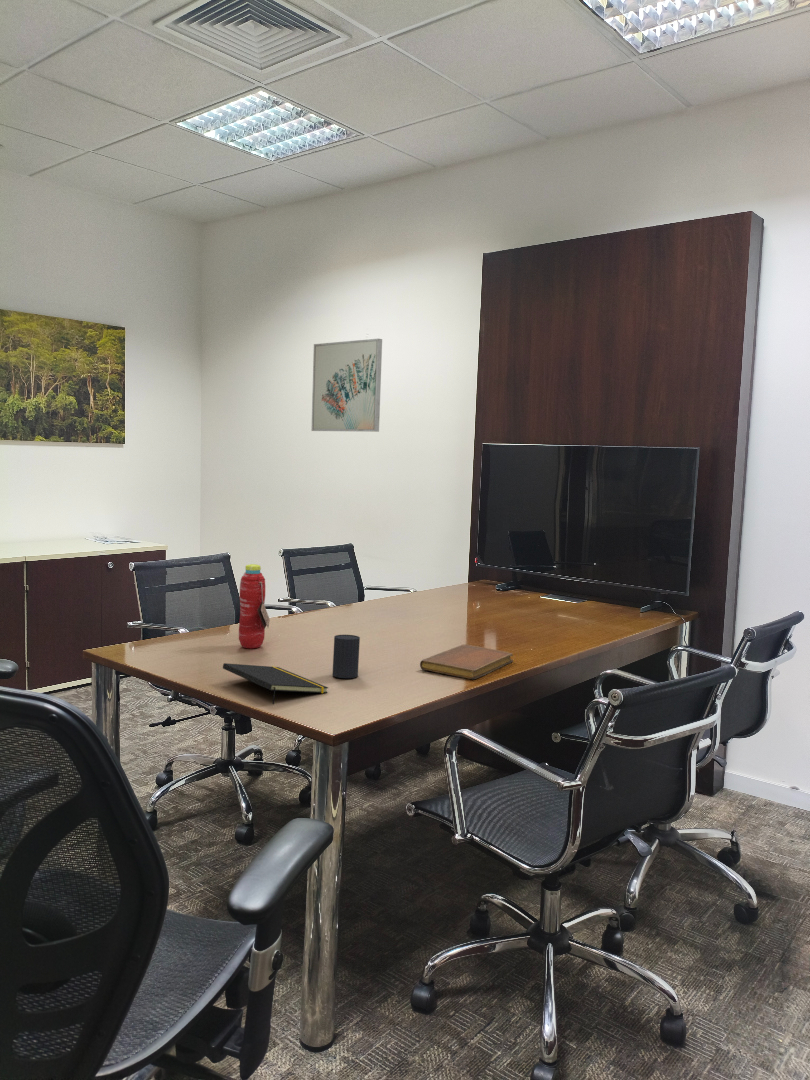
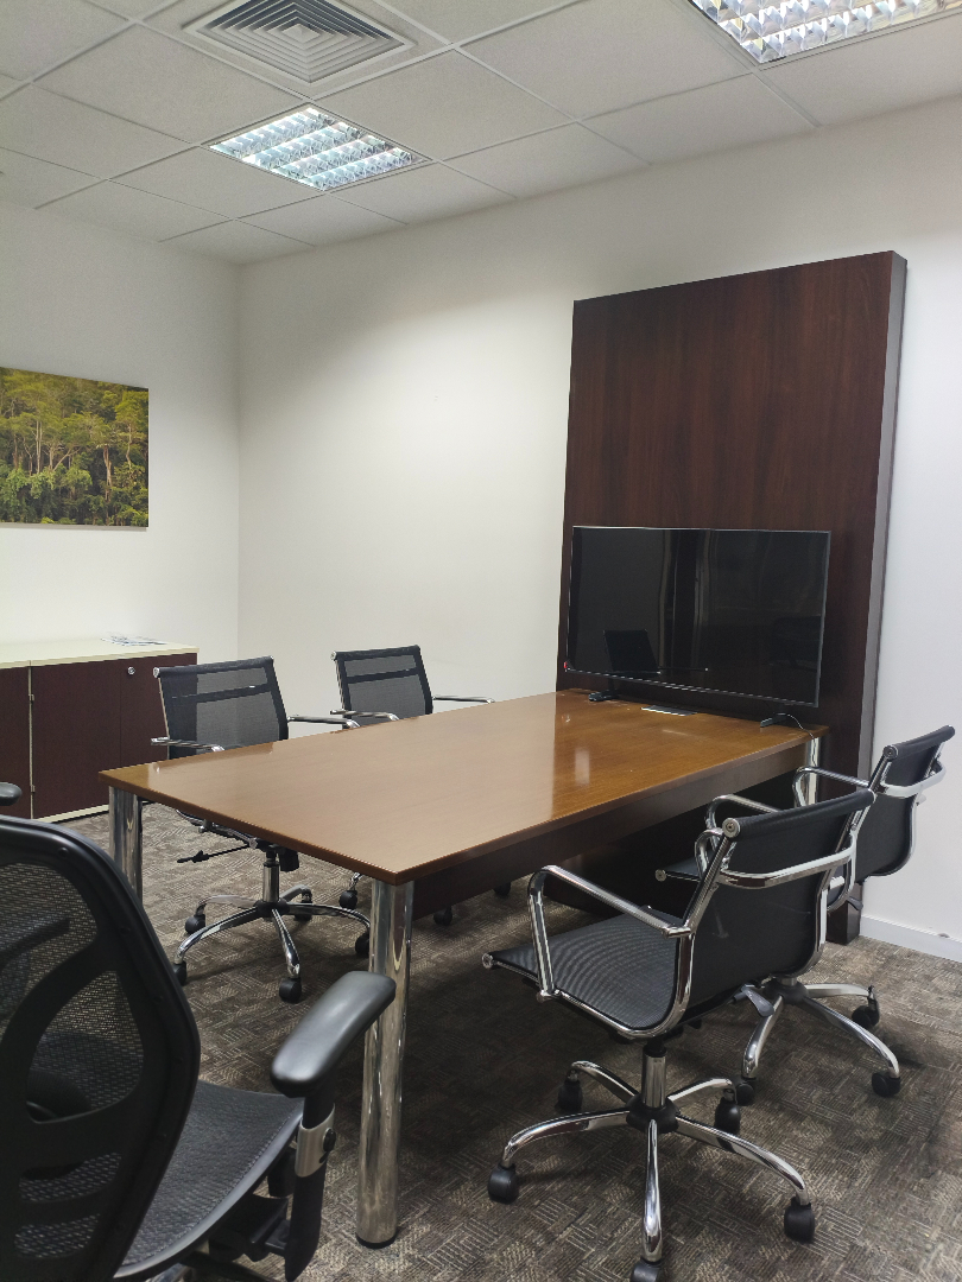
- notebook (467, 660)
- cup (346, 656)
- wall art (345, 386)
- notepad (274, 677)
- water bottle (255, 606)
